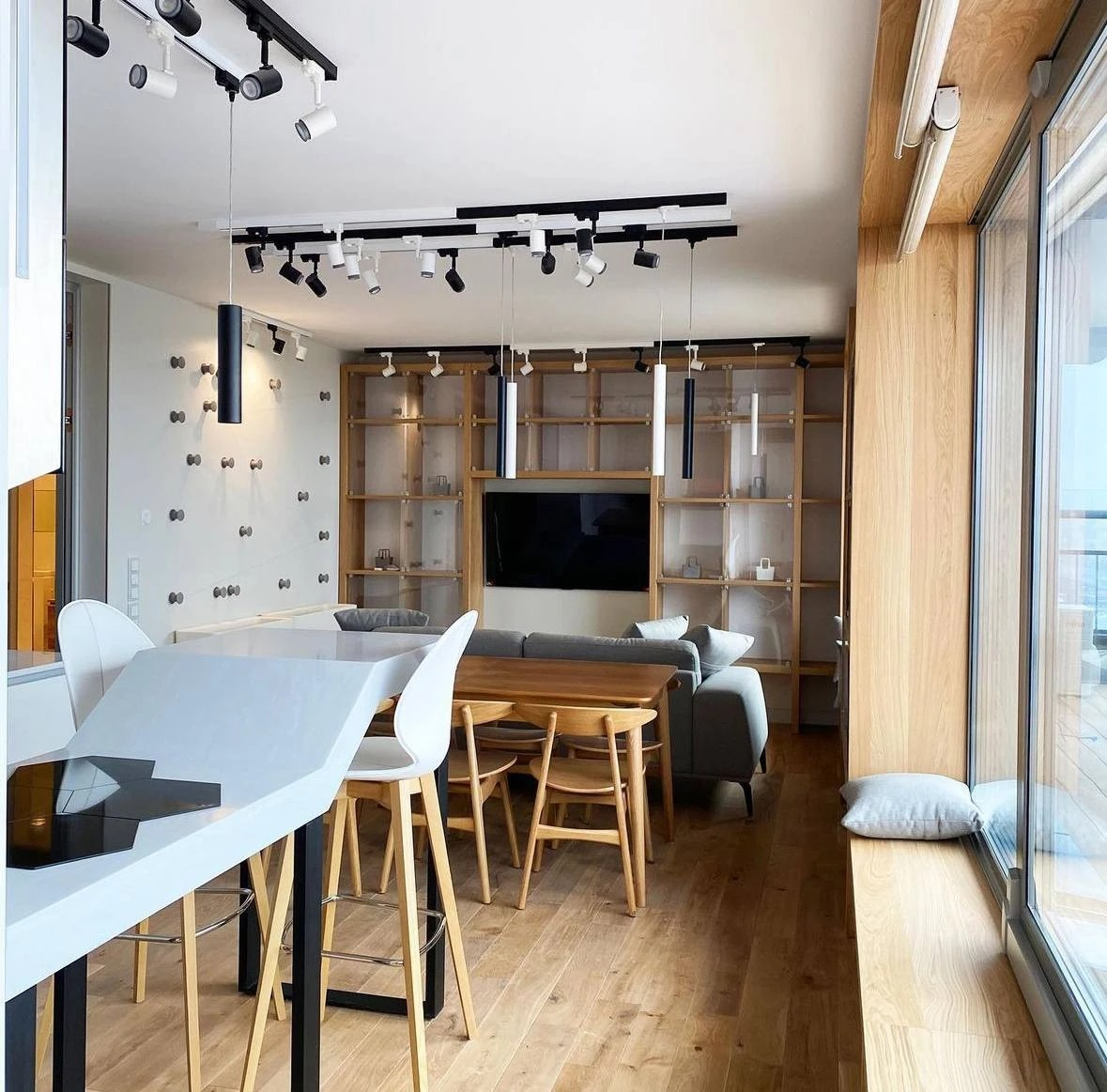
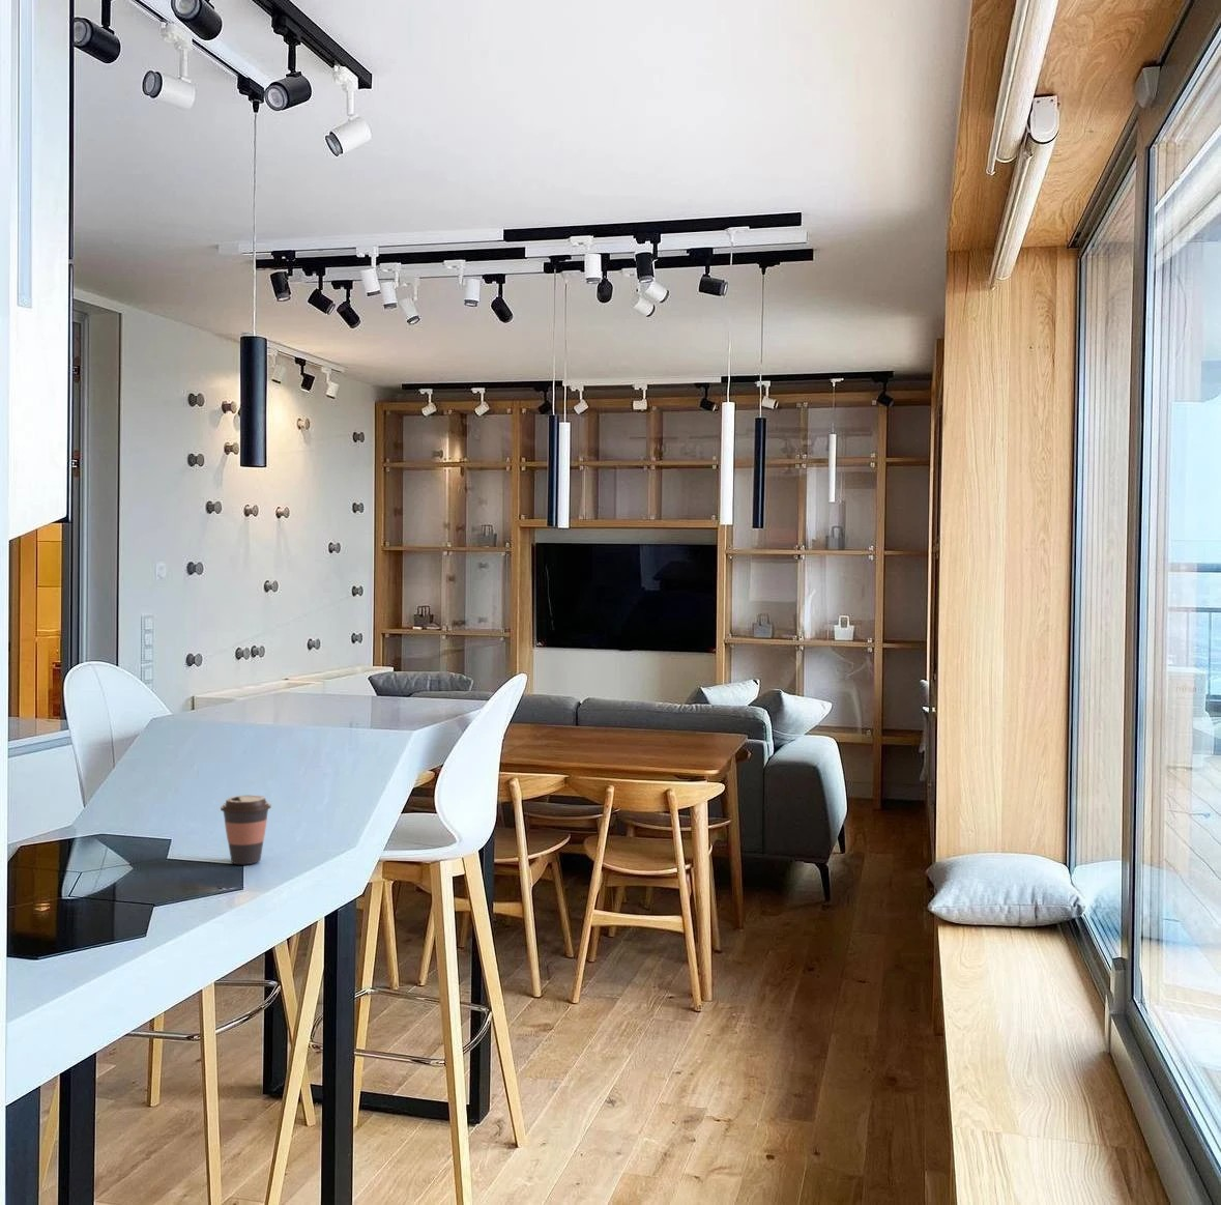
+ coffee cup (246, 830)
